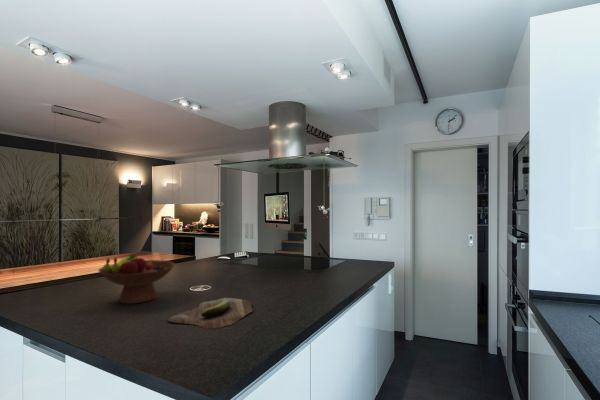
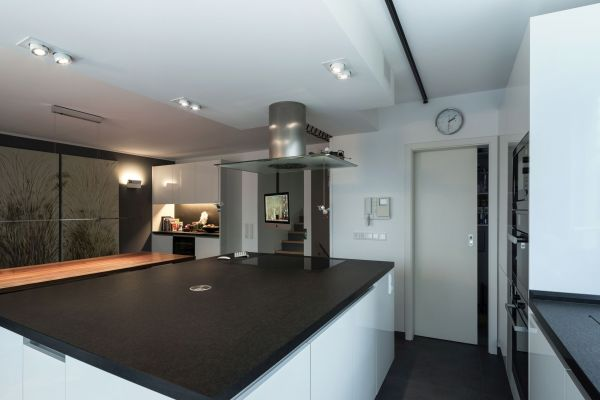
- cutting board (217, 307)
- fruit bowl (138, 276)
